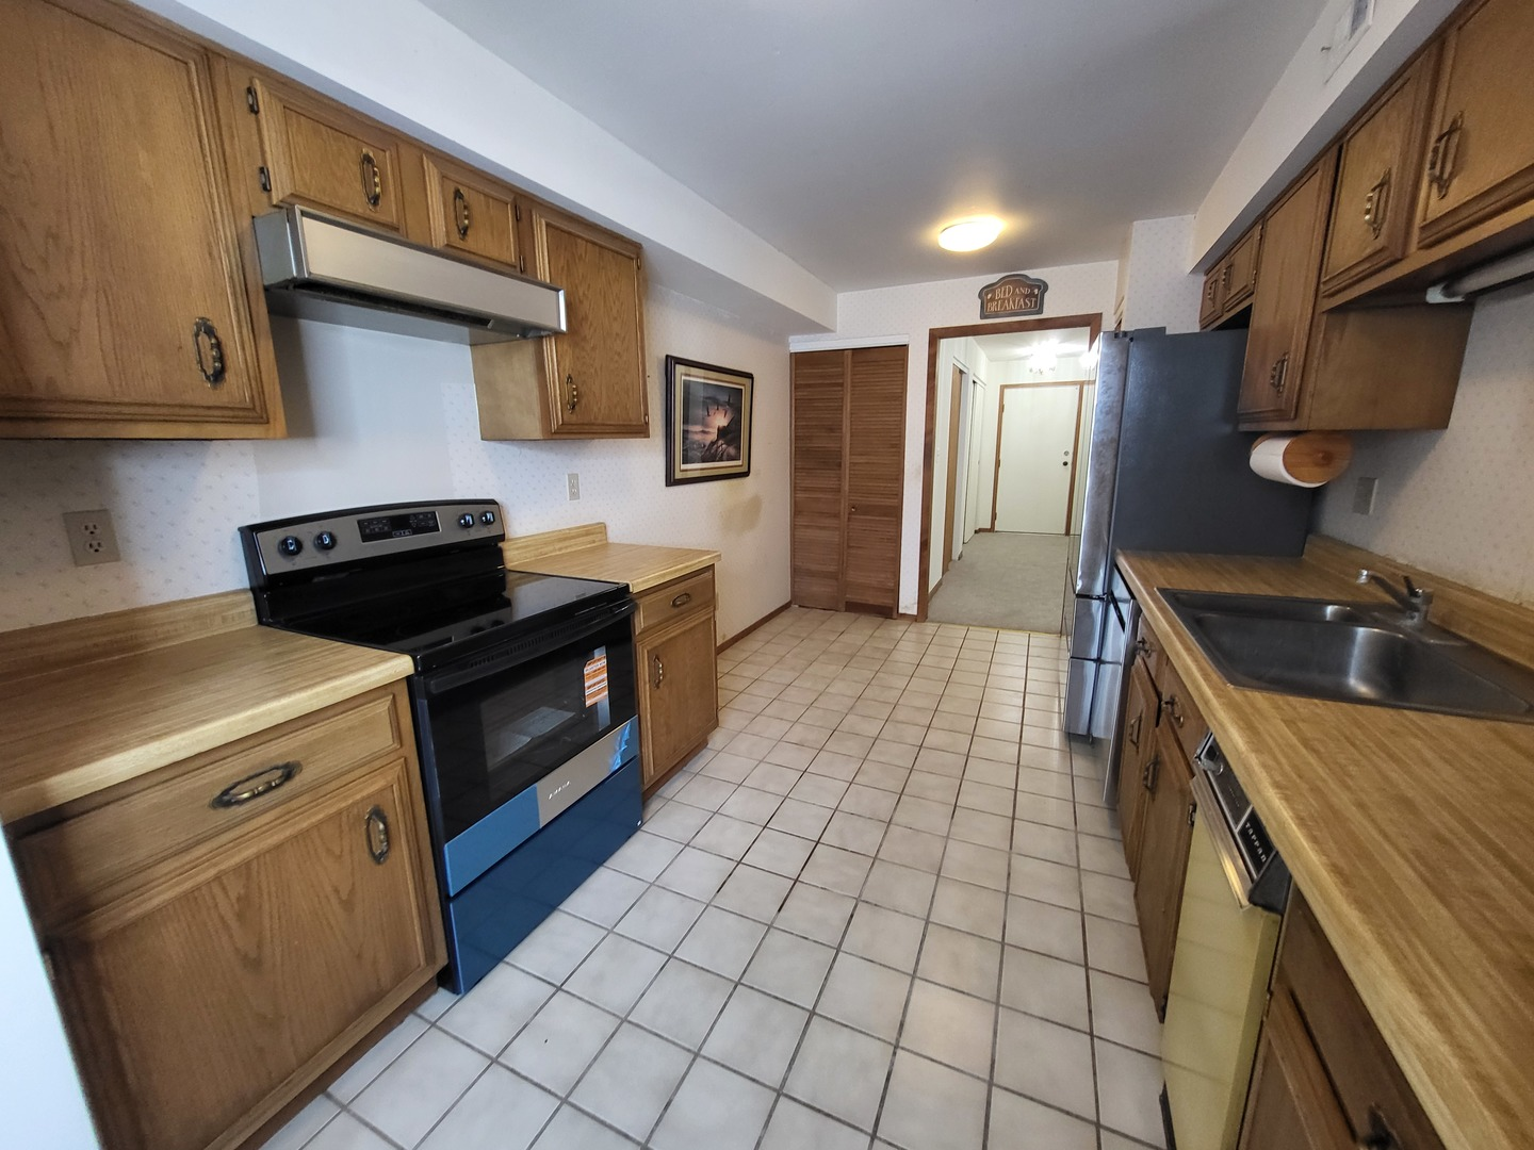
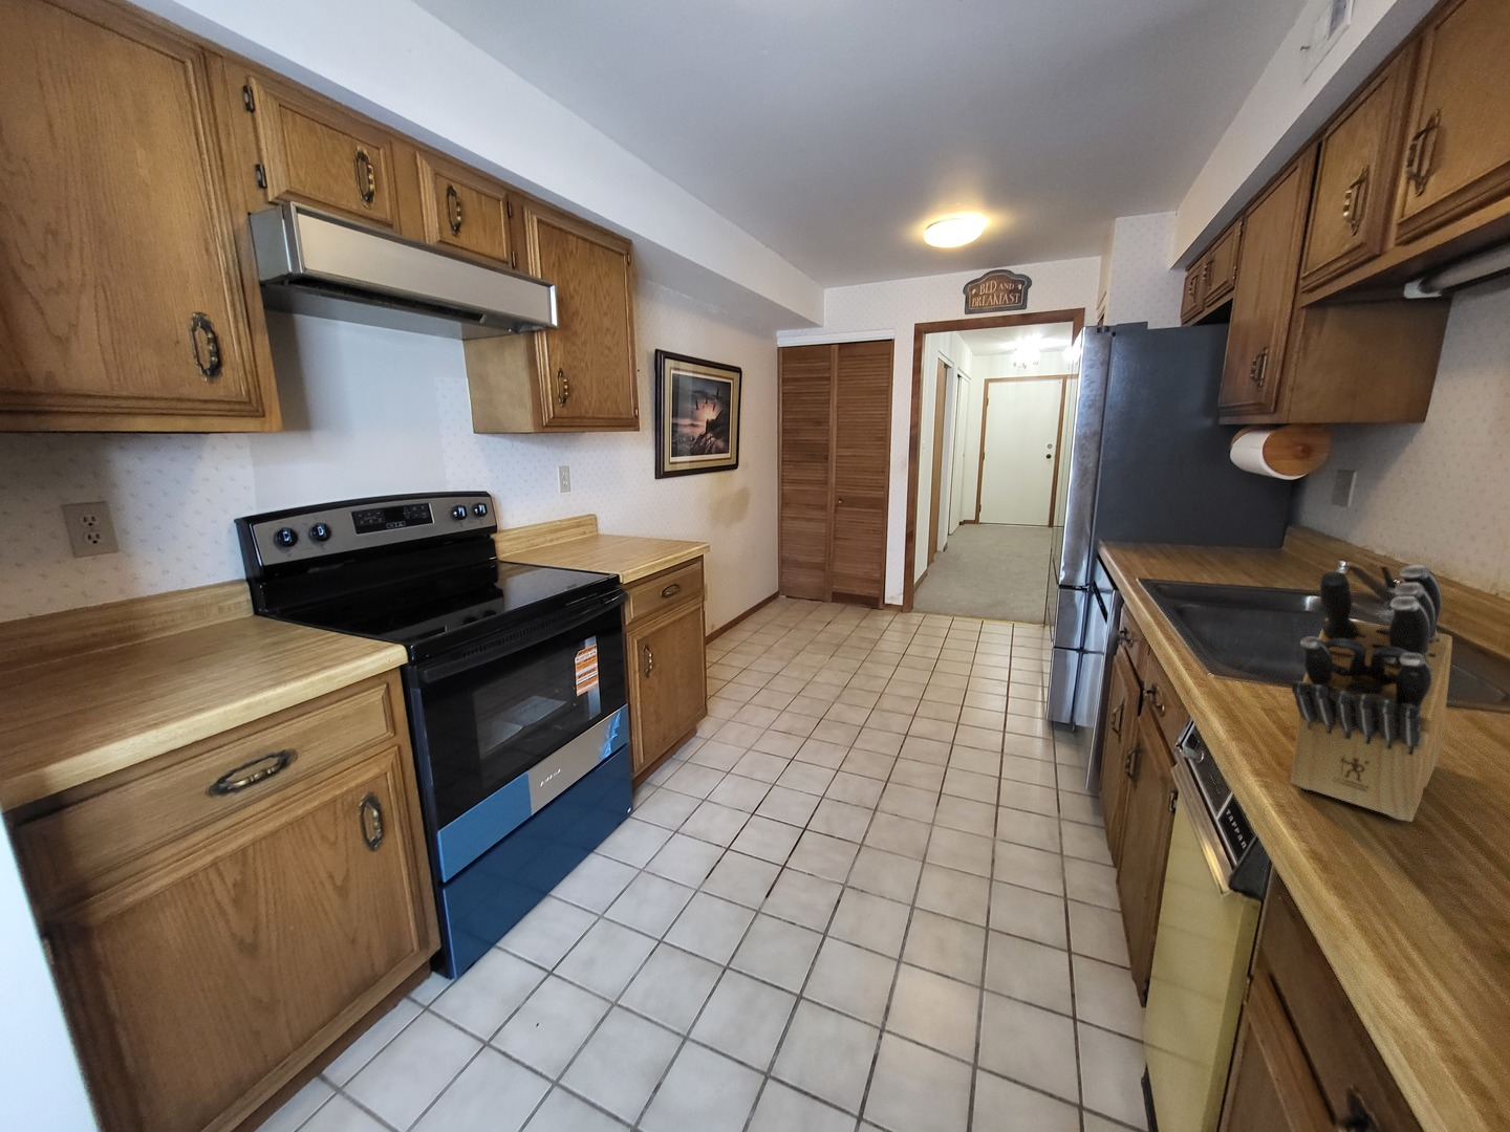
+ knife block (1379, 672)
